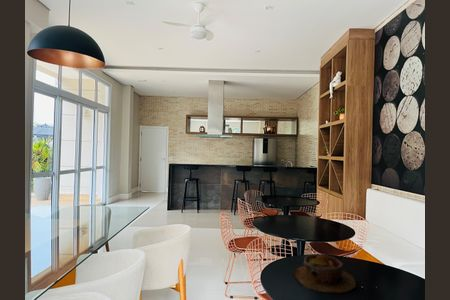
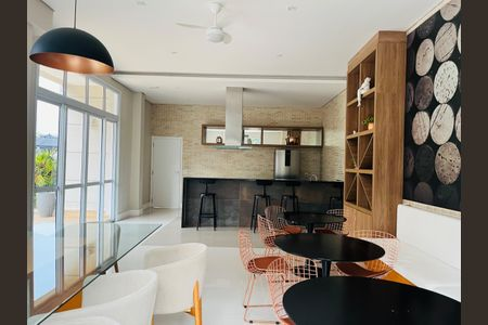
- bowl (323, 268)
